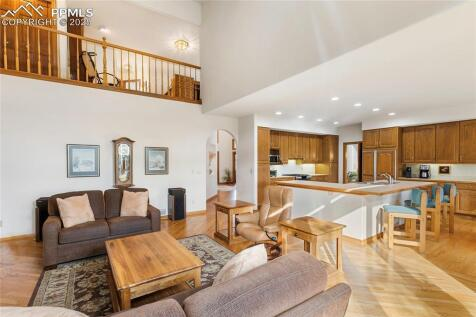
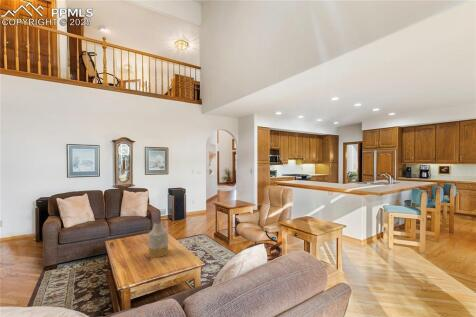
+ vase (158, 238)
